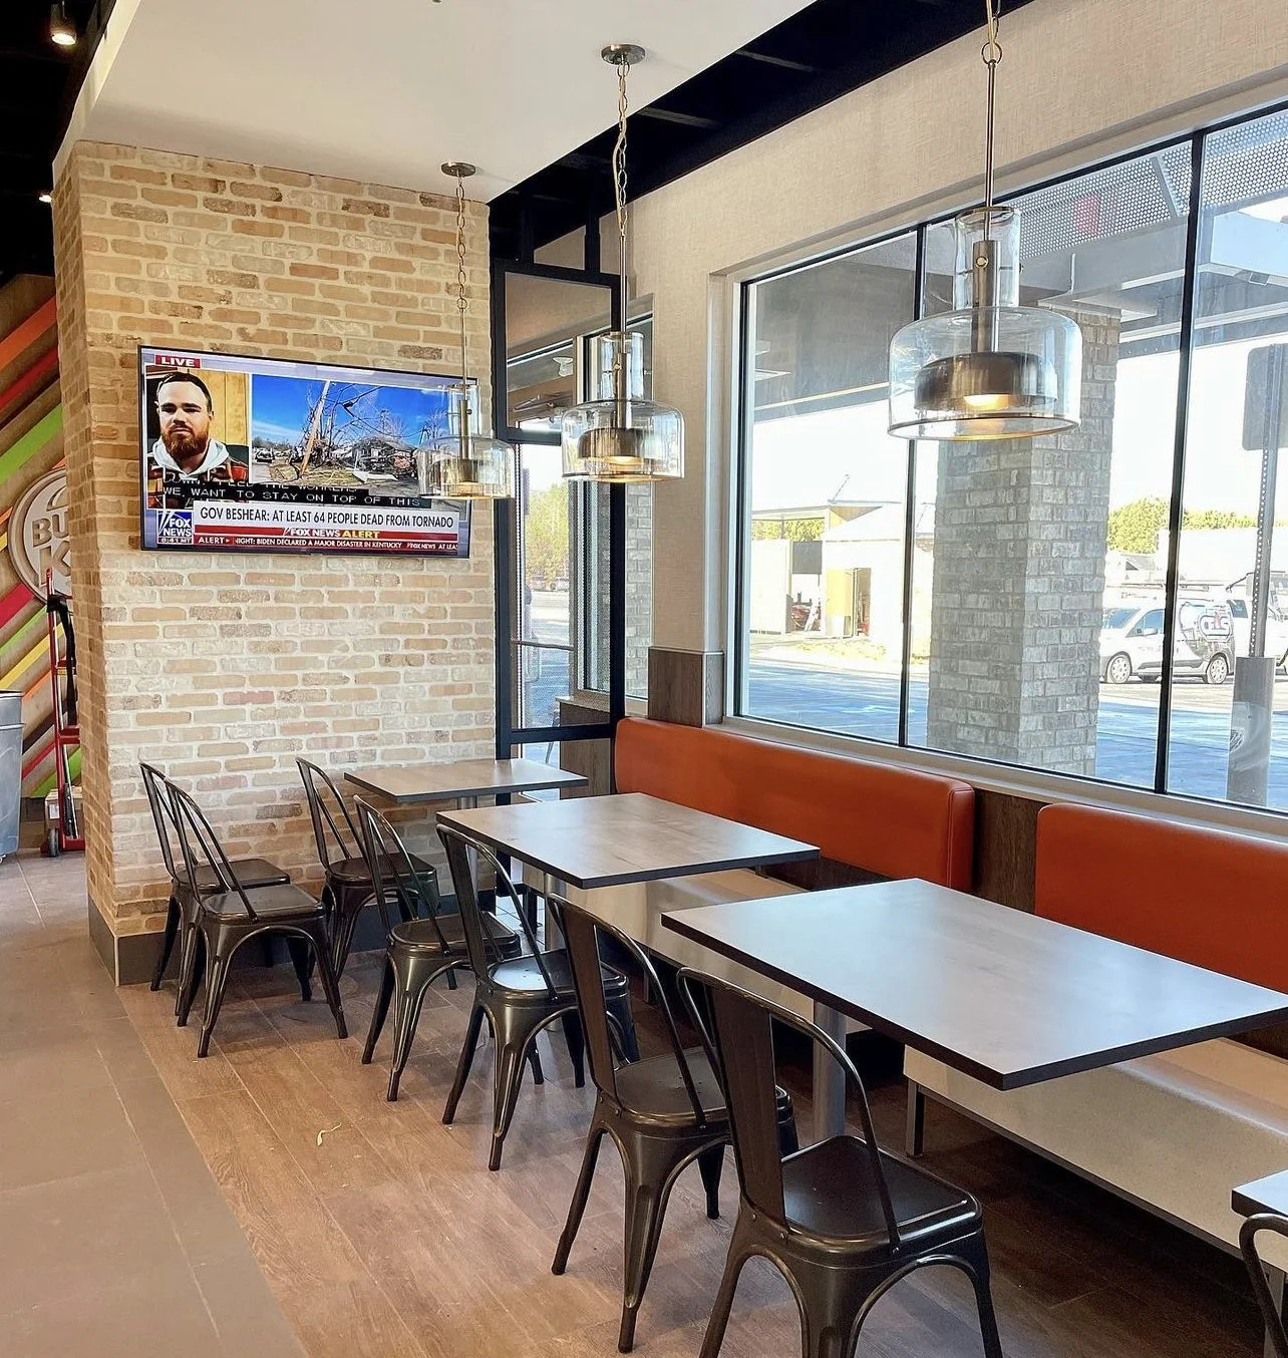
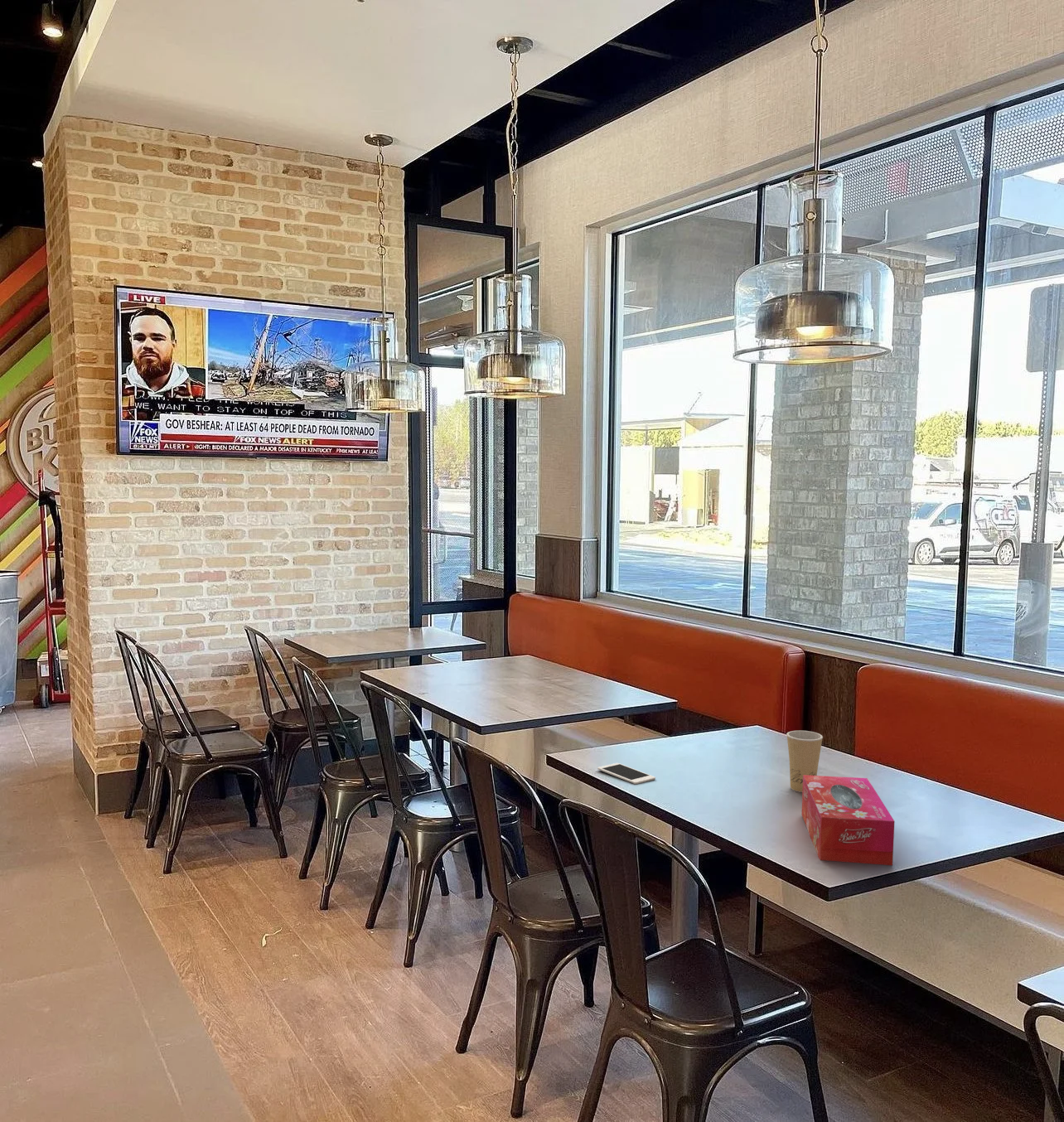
+ cell phone (626, 773)
+ tissue box (844, 817)
+ paper cup (803, 762)
